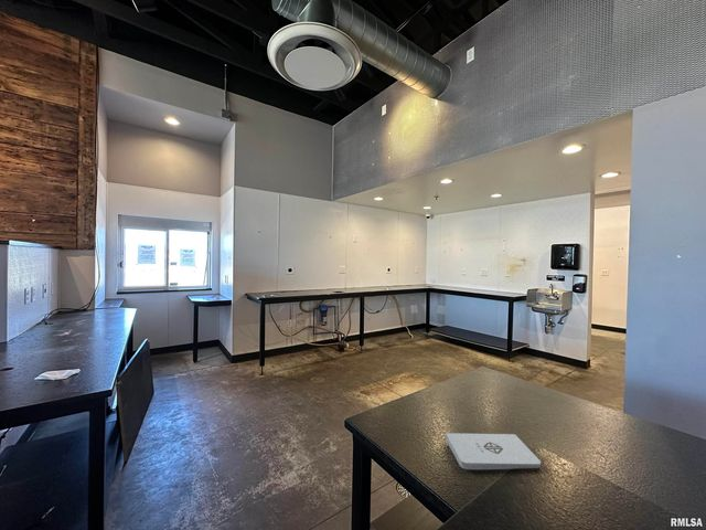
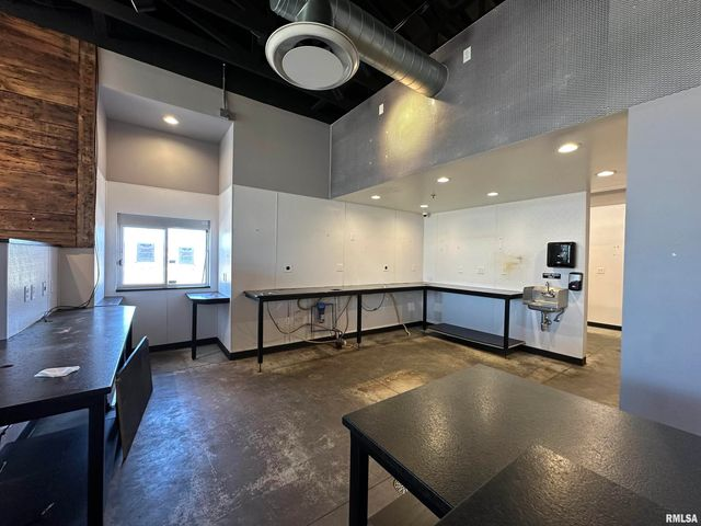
- notepad (490, 449)
